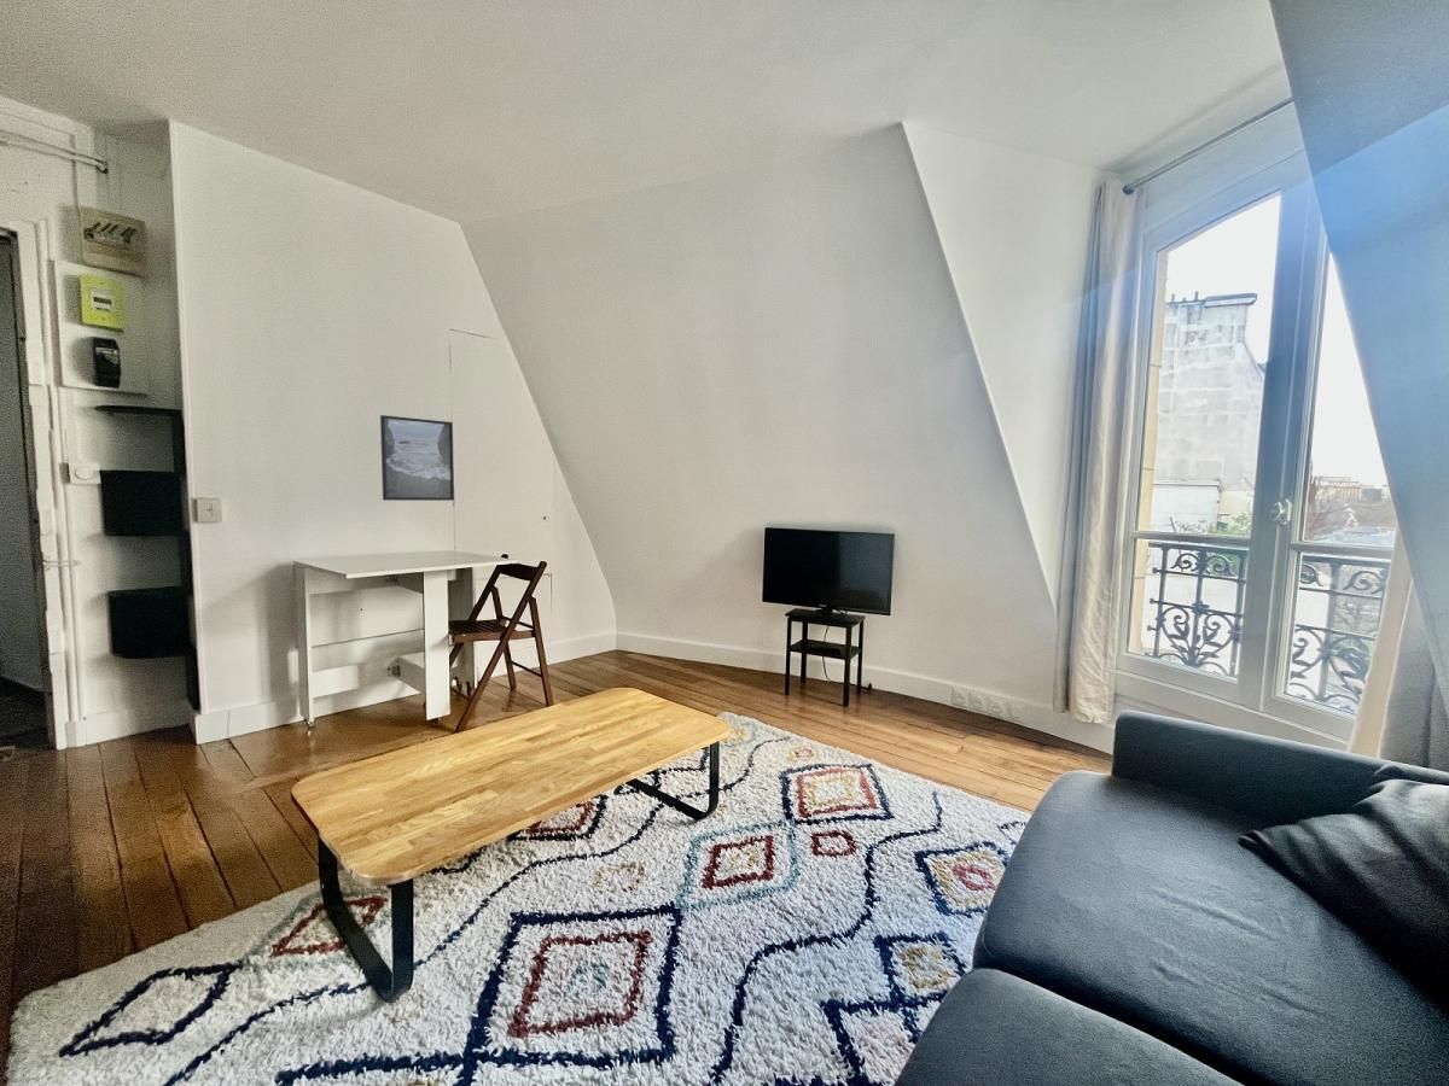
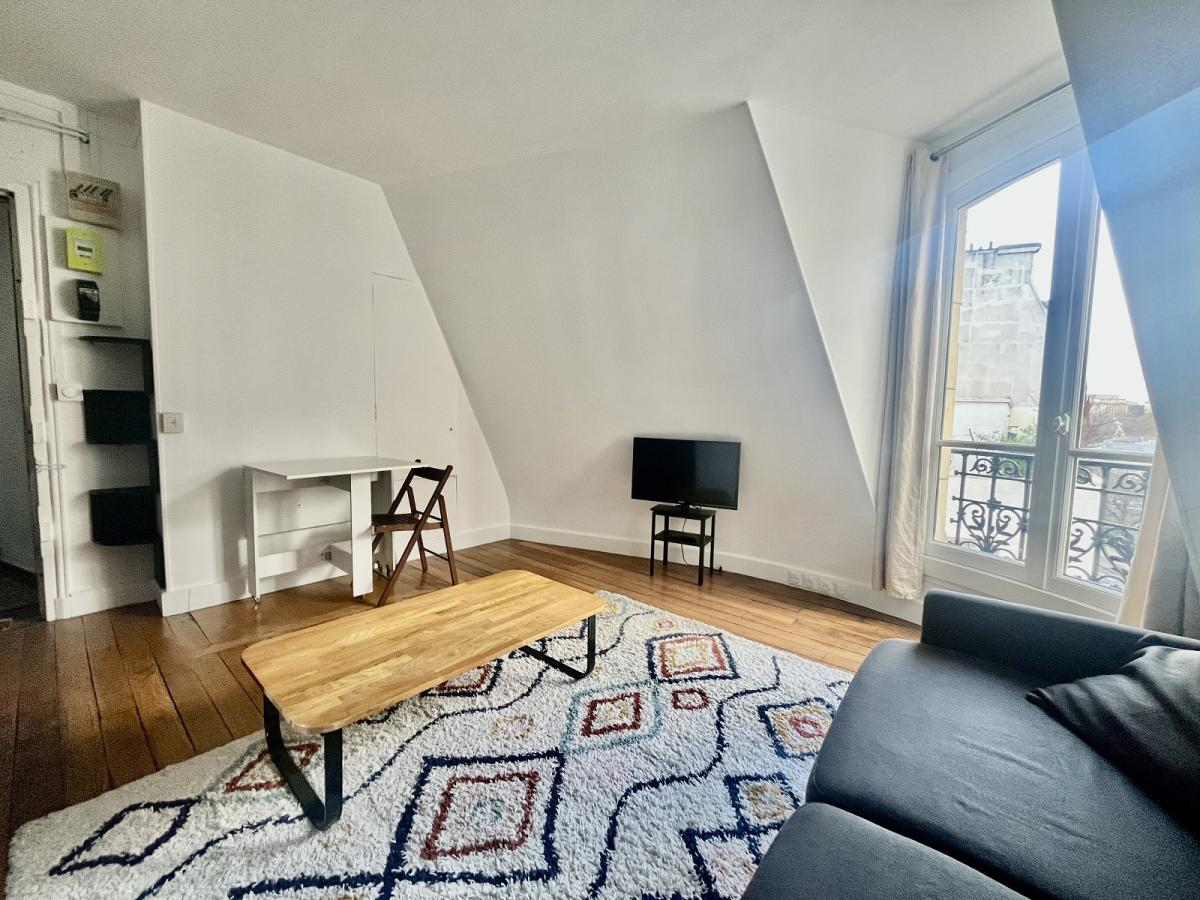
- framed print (418, 460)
